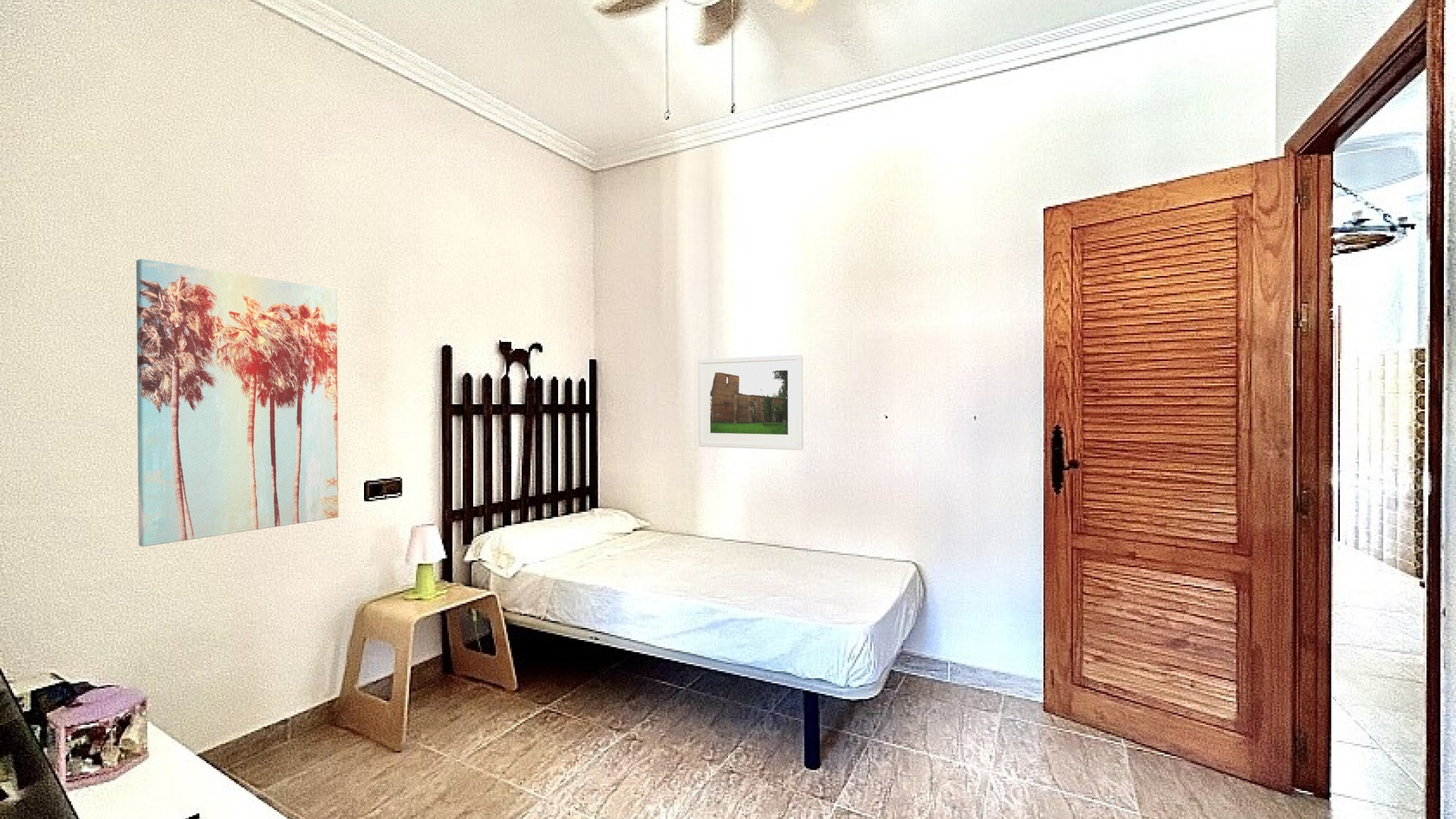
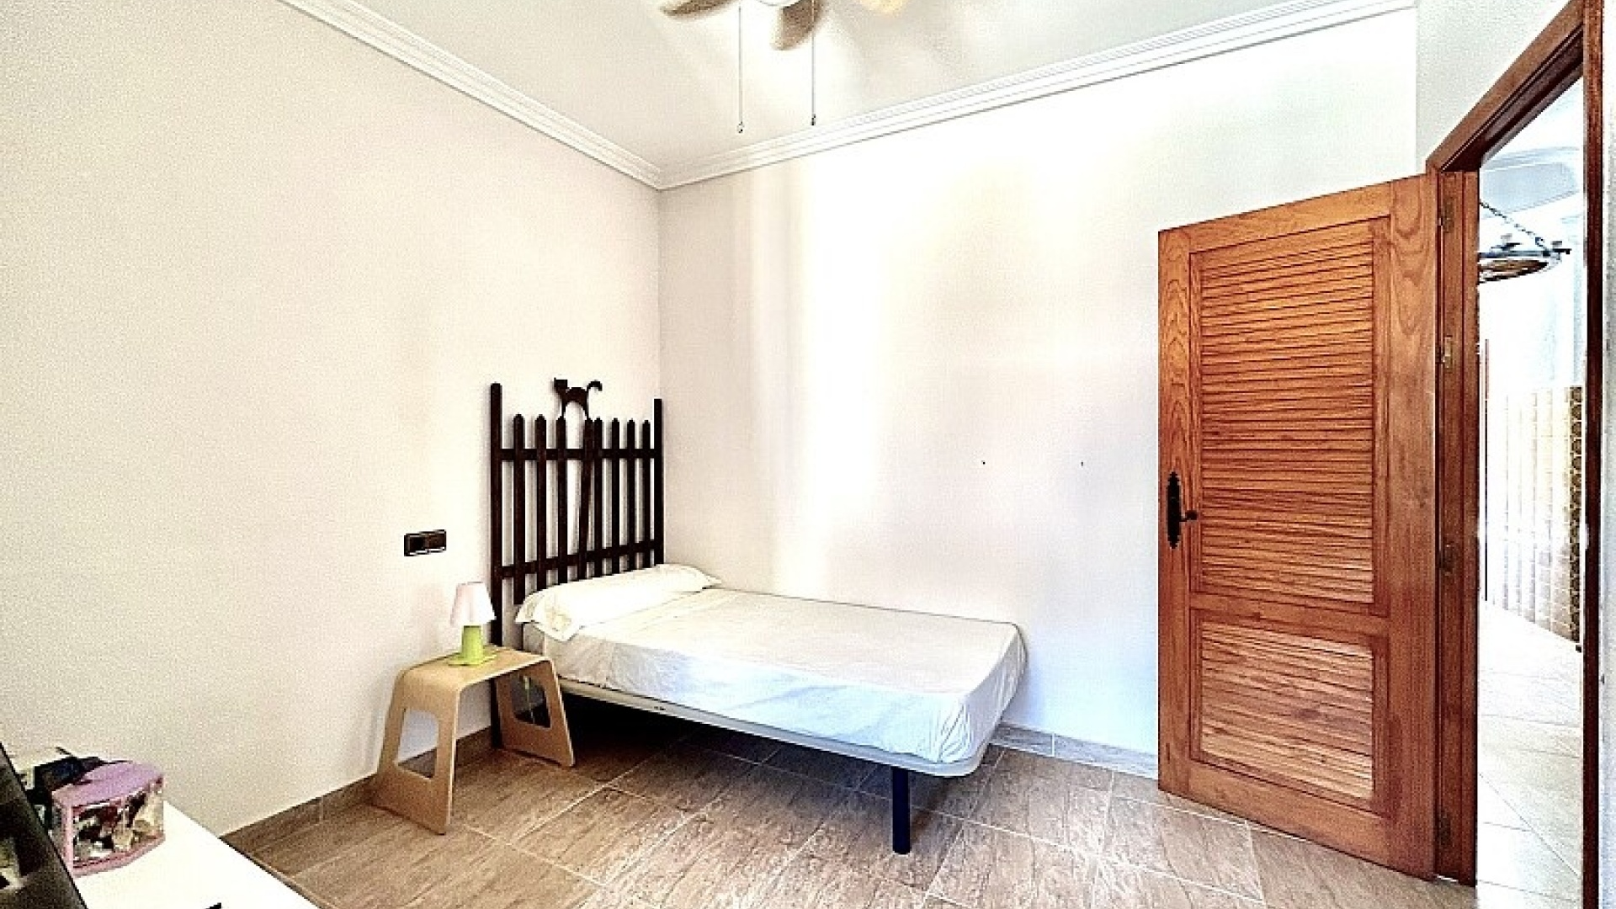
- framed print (748, 402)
- wall art (249, 403)
